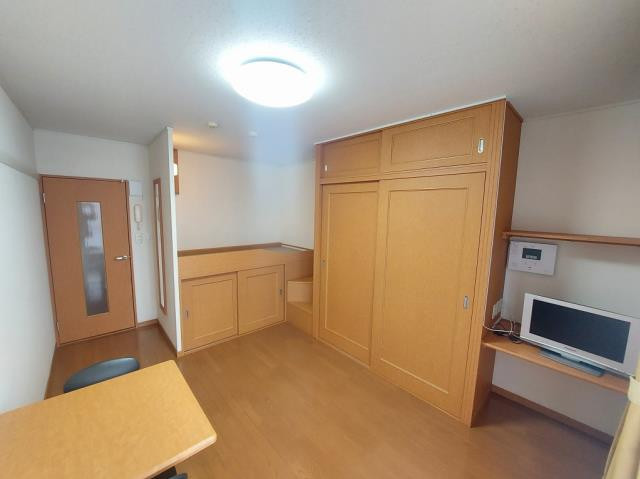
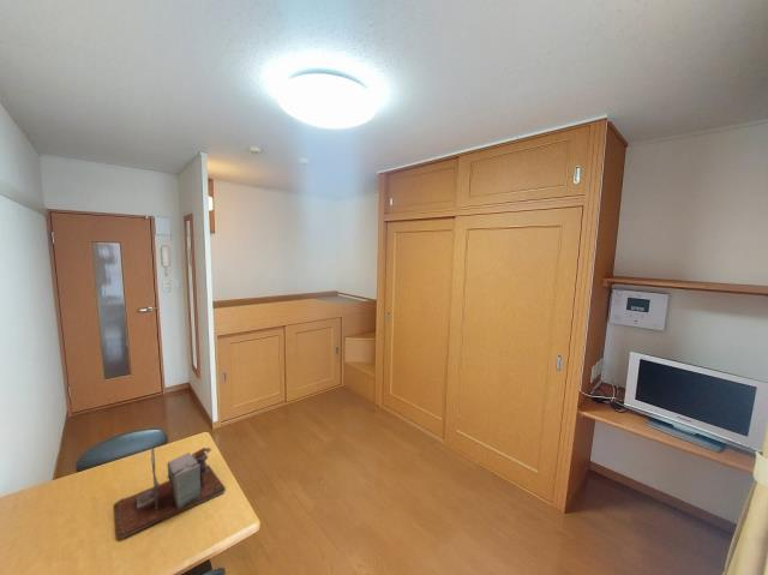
+ desk organizer (170, 472)
